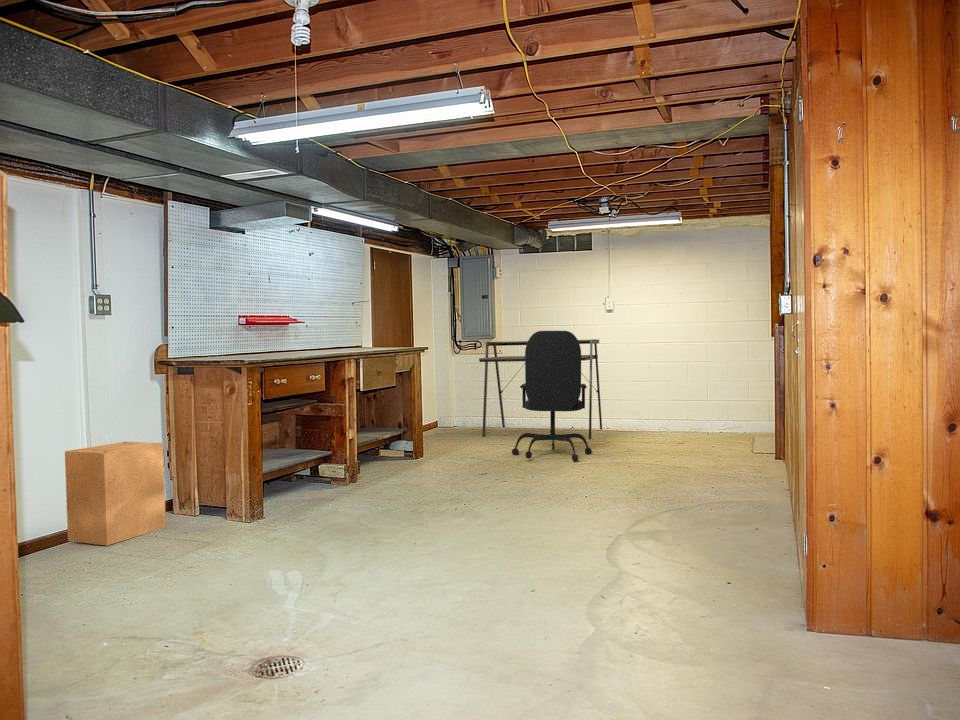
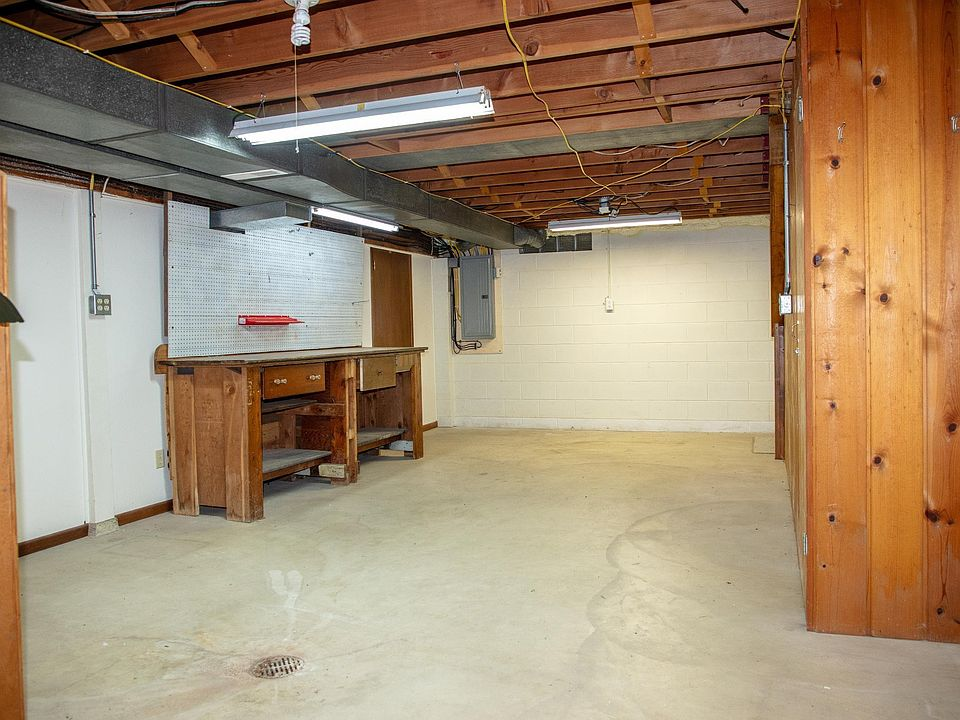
- desk (518, 371)
- cardboard box (116, 490)
- office chair (550, 393)
